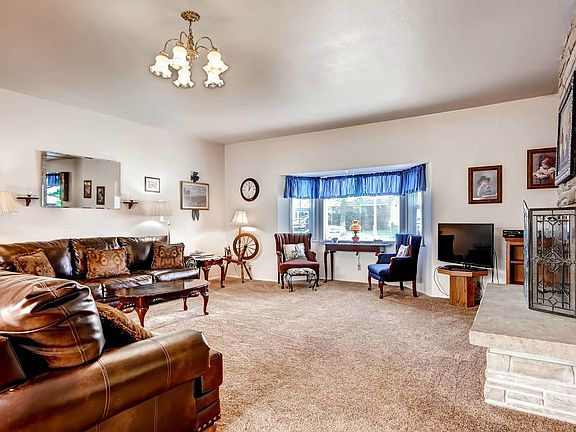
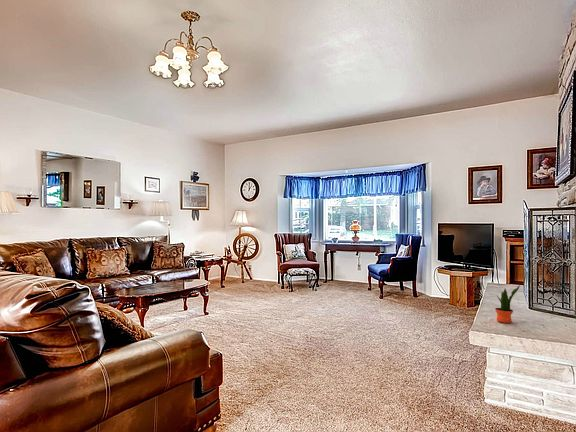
+ potted plant (507, 302)
